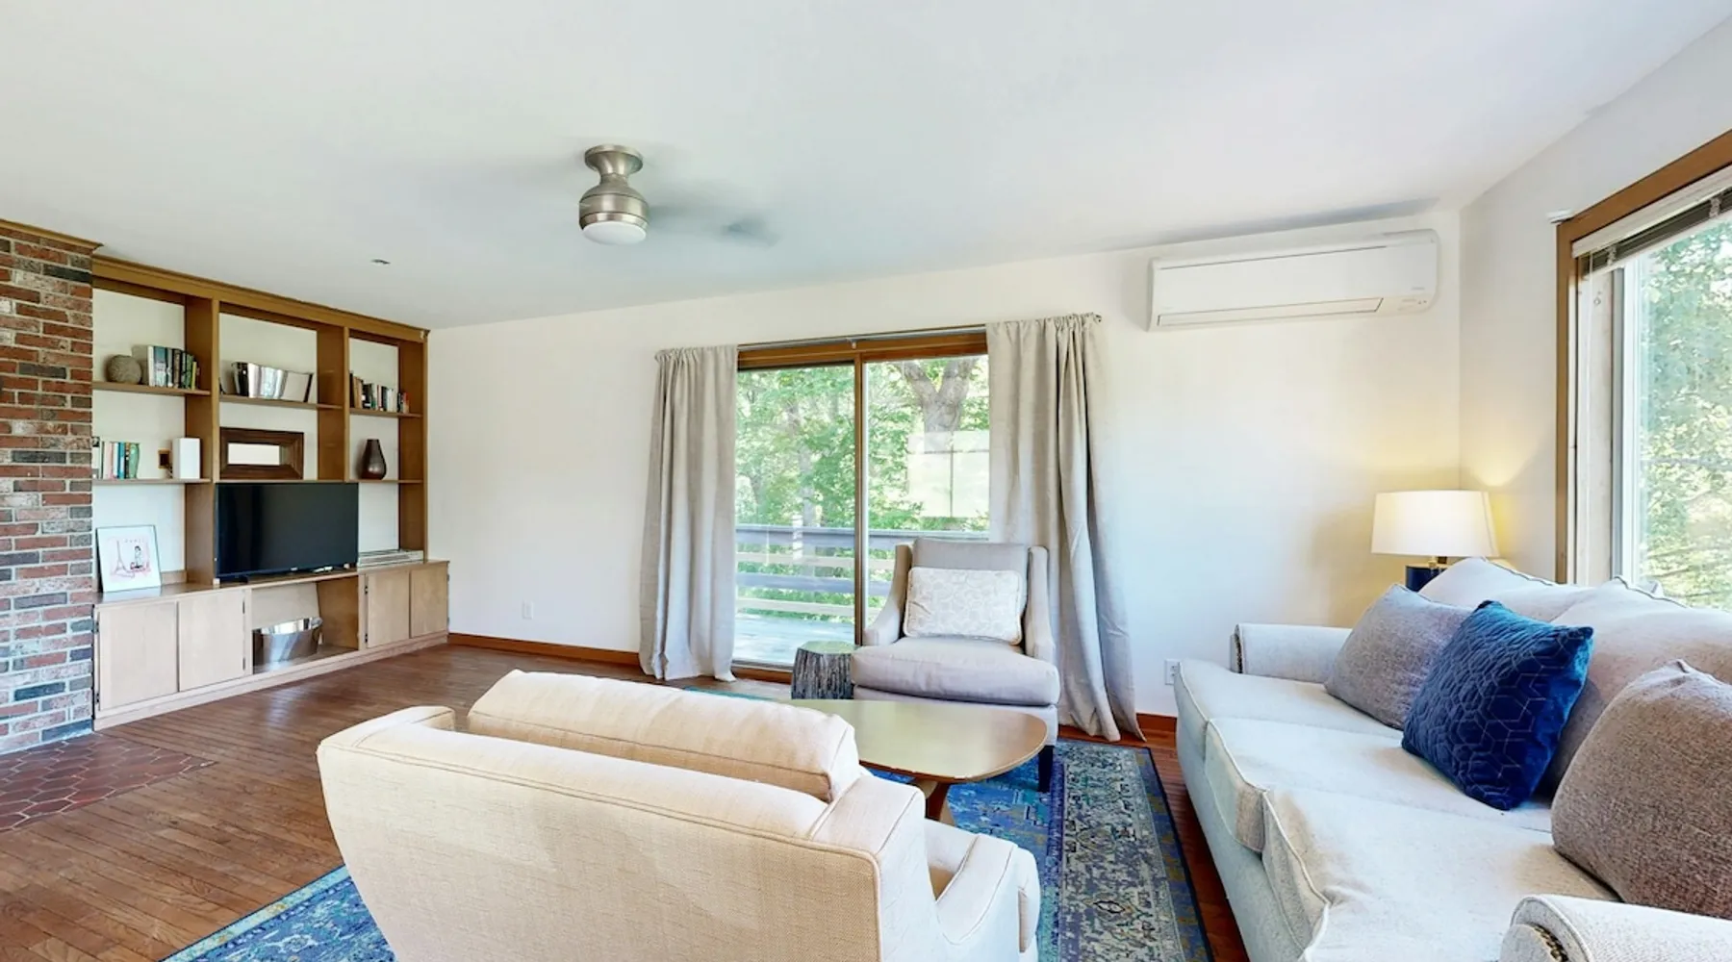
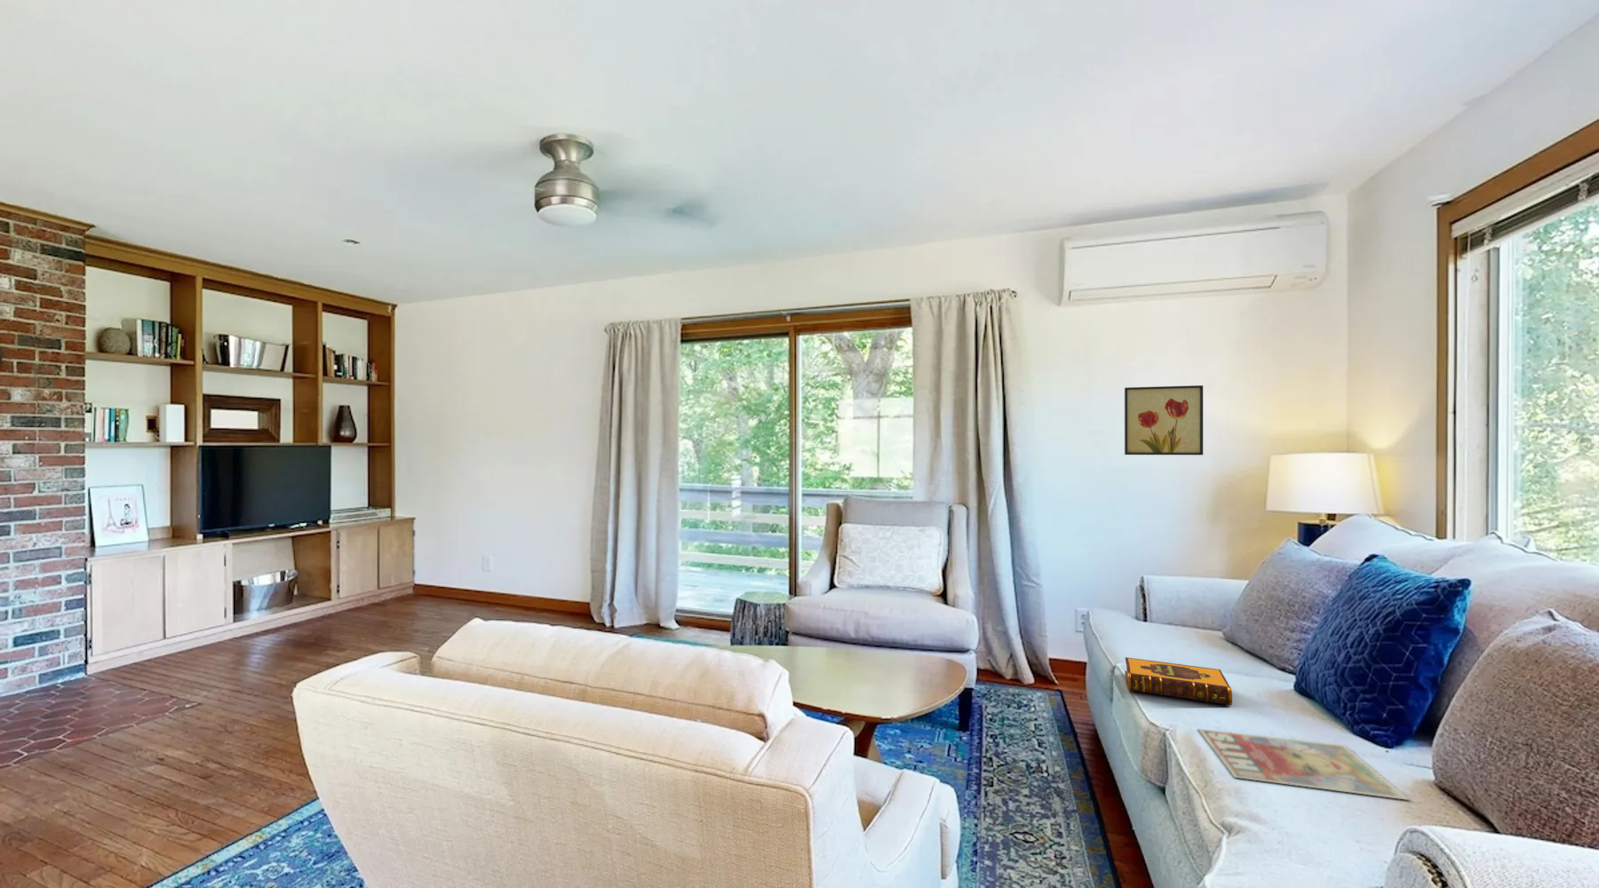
+ magazine (1292, 760)
+ wall art (1162, 420)
+ hardback book (1175, 680)
